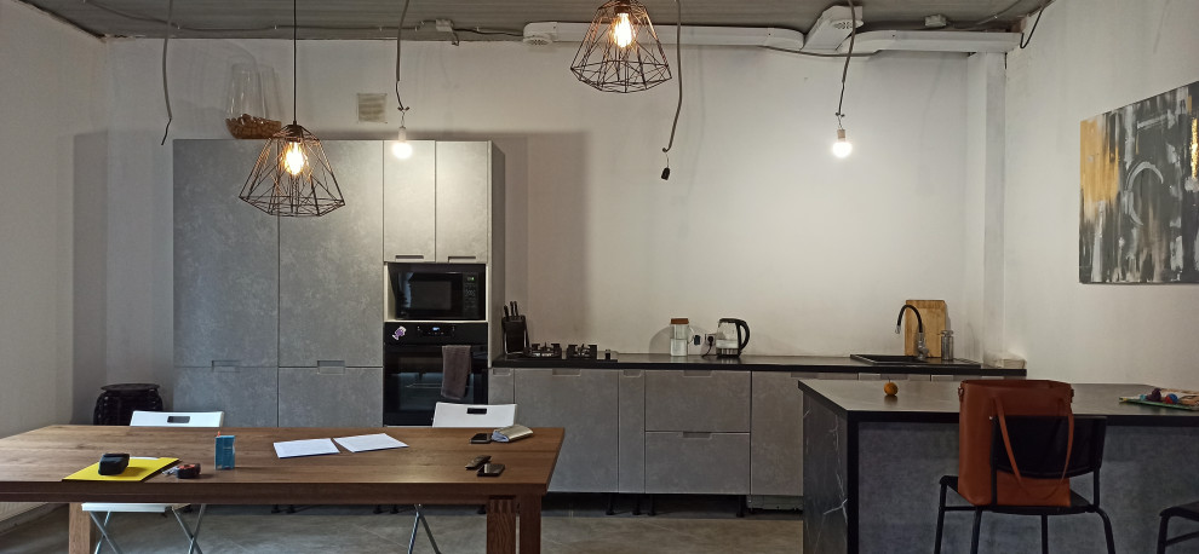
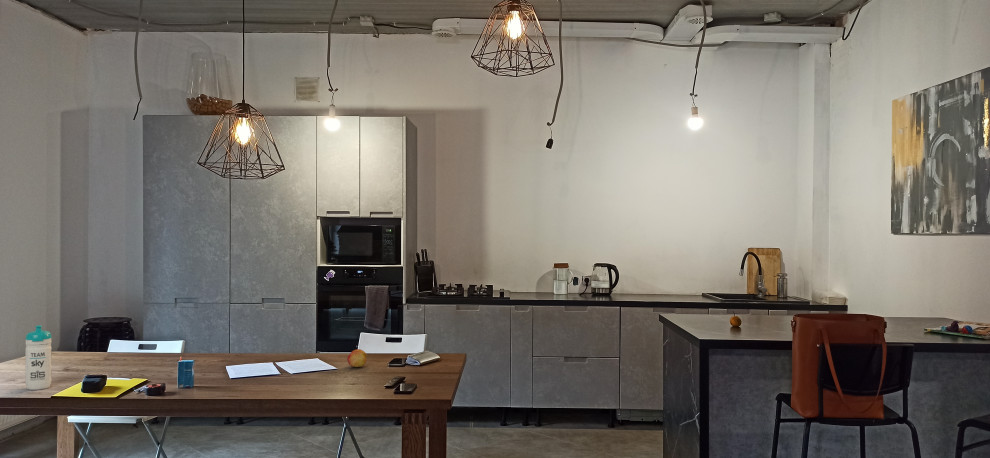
+ water bottle (38, 356)
+ fruit (357, 358)
